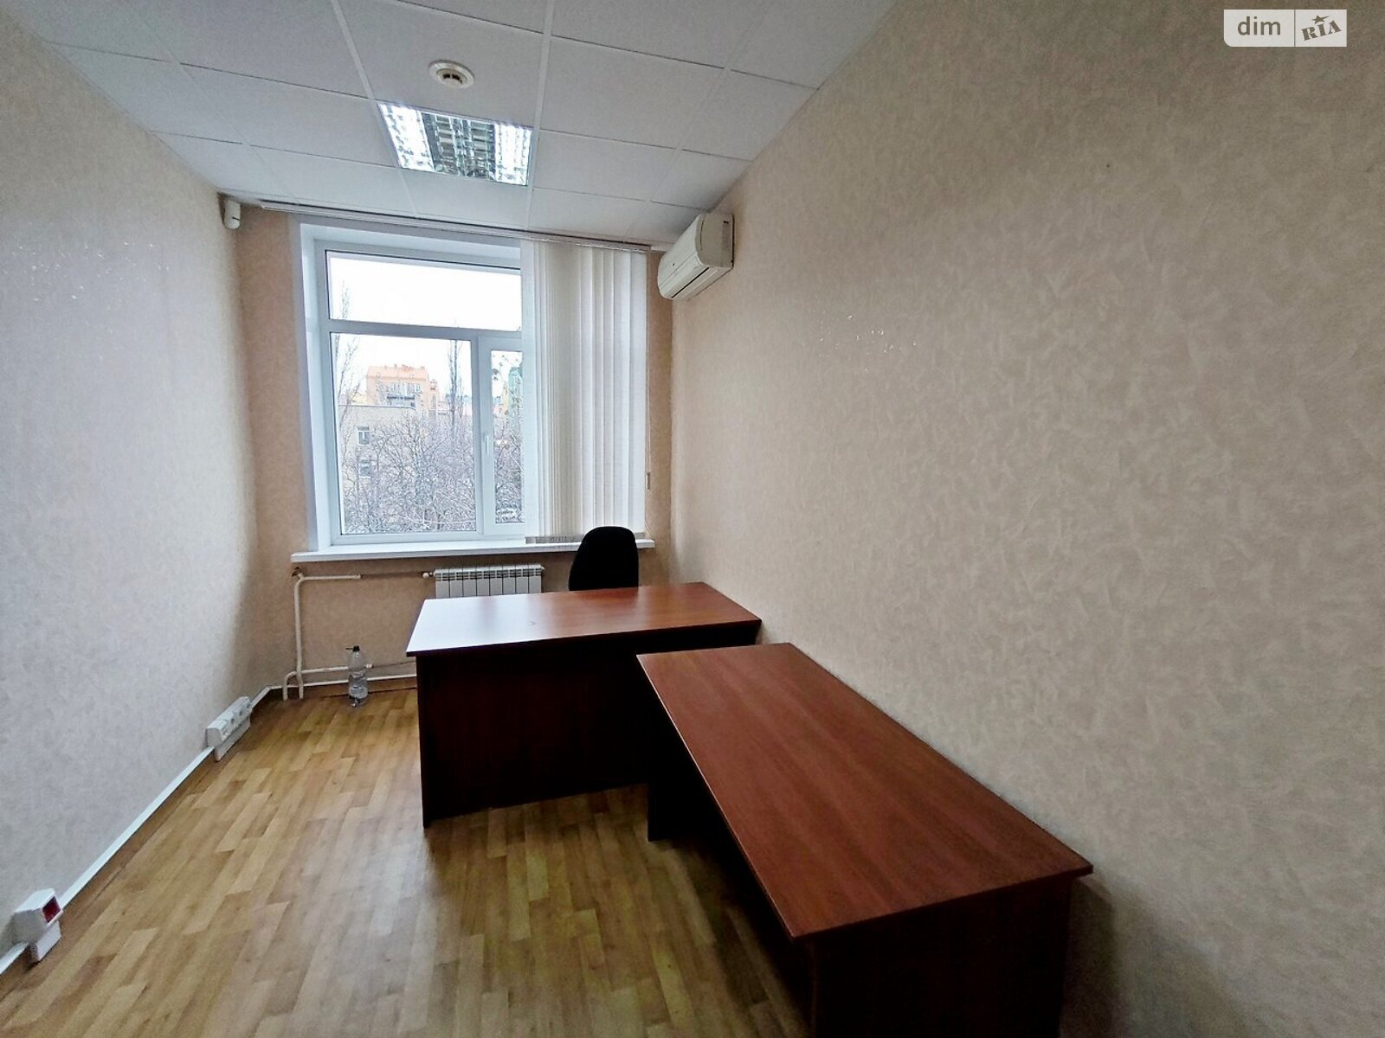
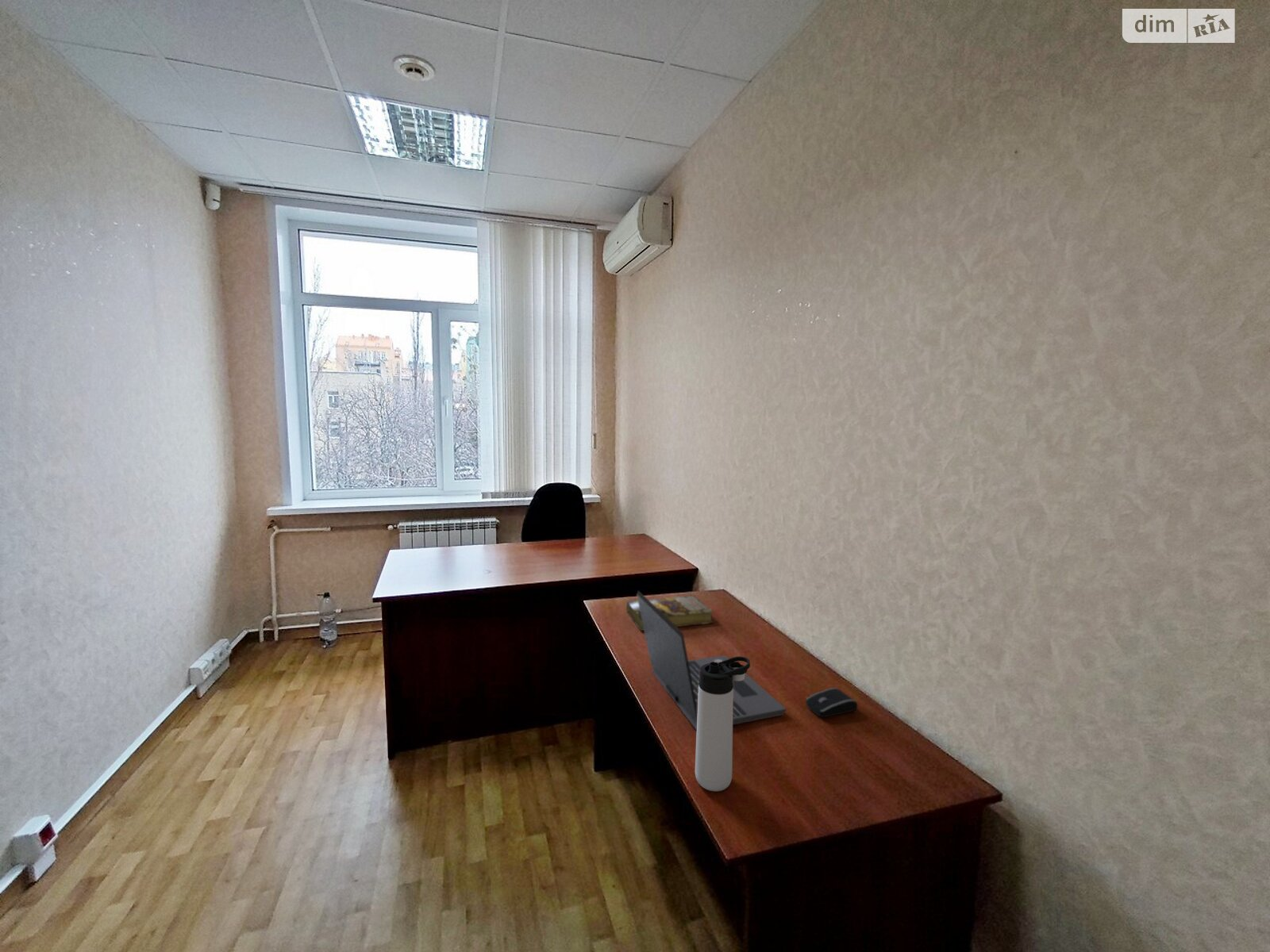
+ computer mouse (830, 702)
+ laptop (706, 658)
+ thermos bottle (722, 721)
+ book (668, 611)
